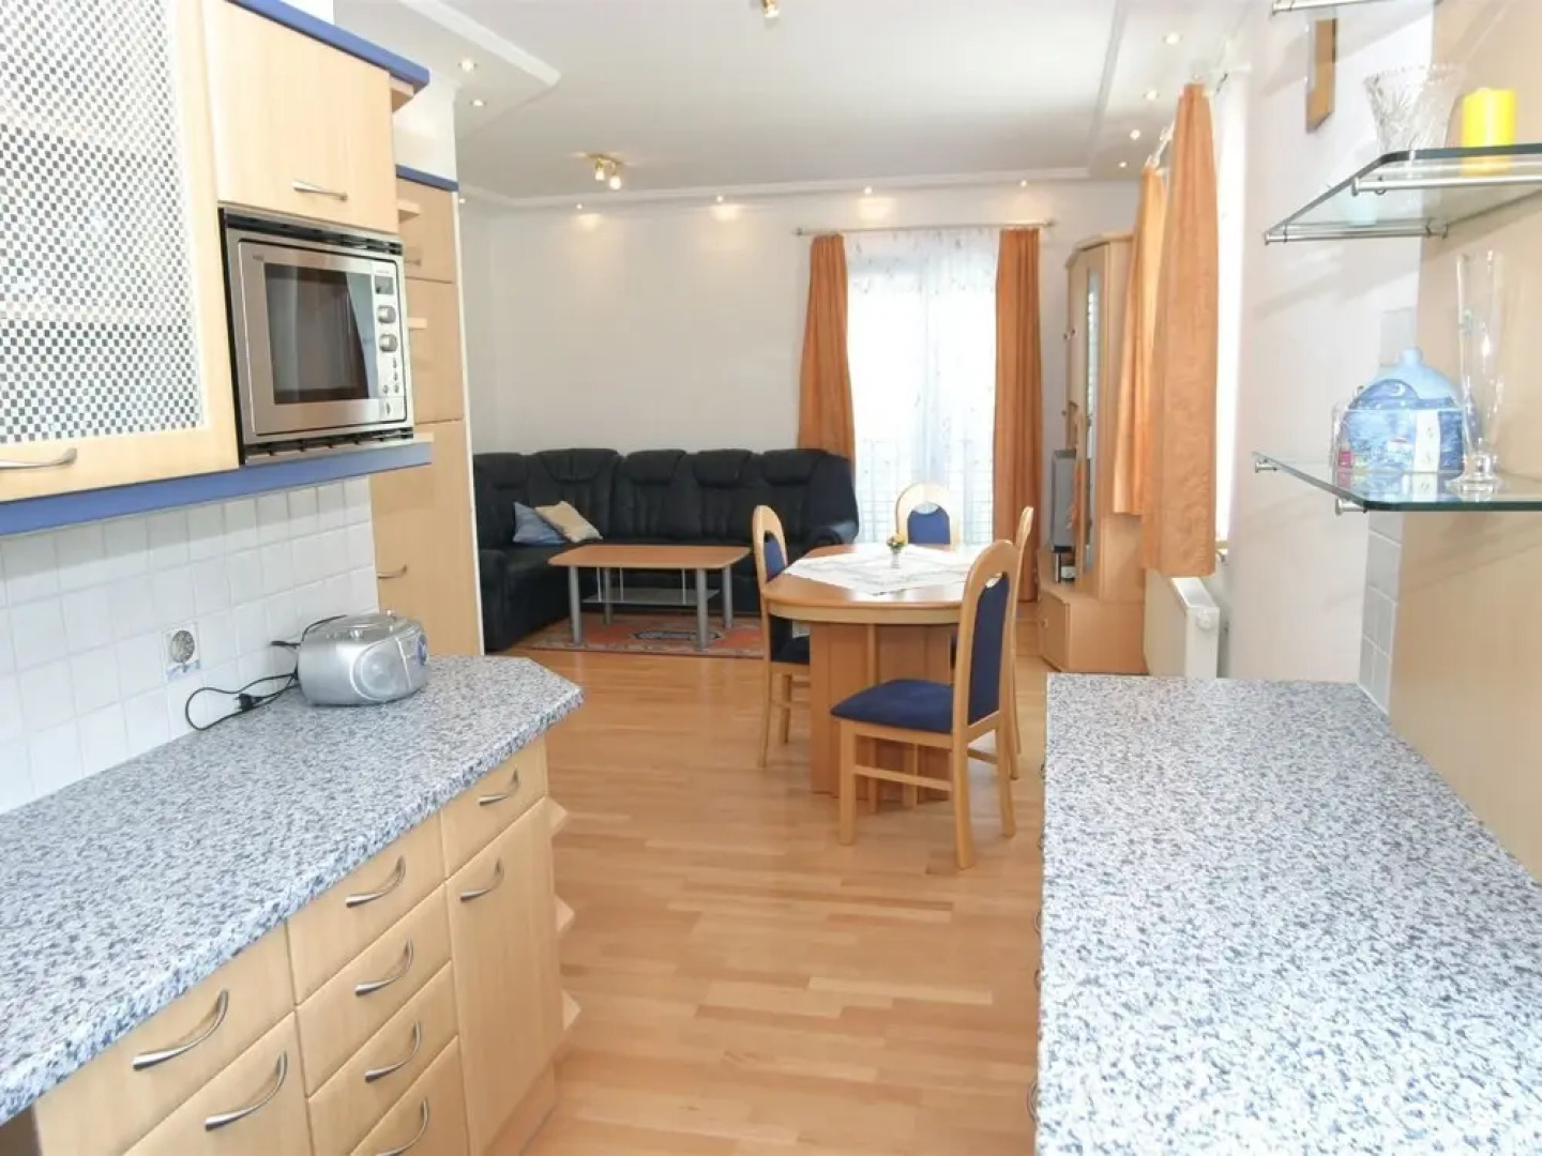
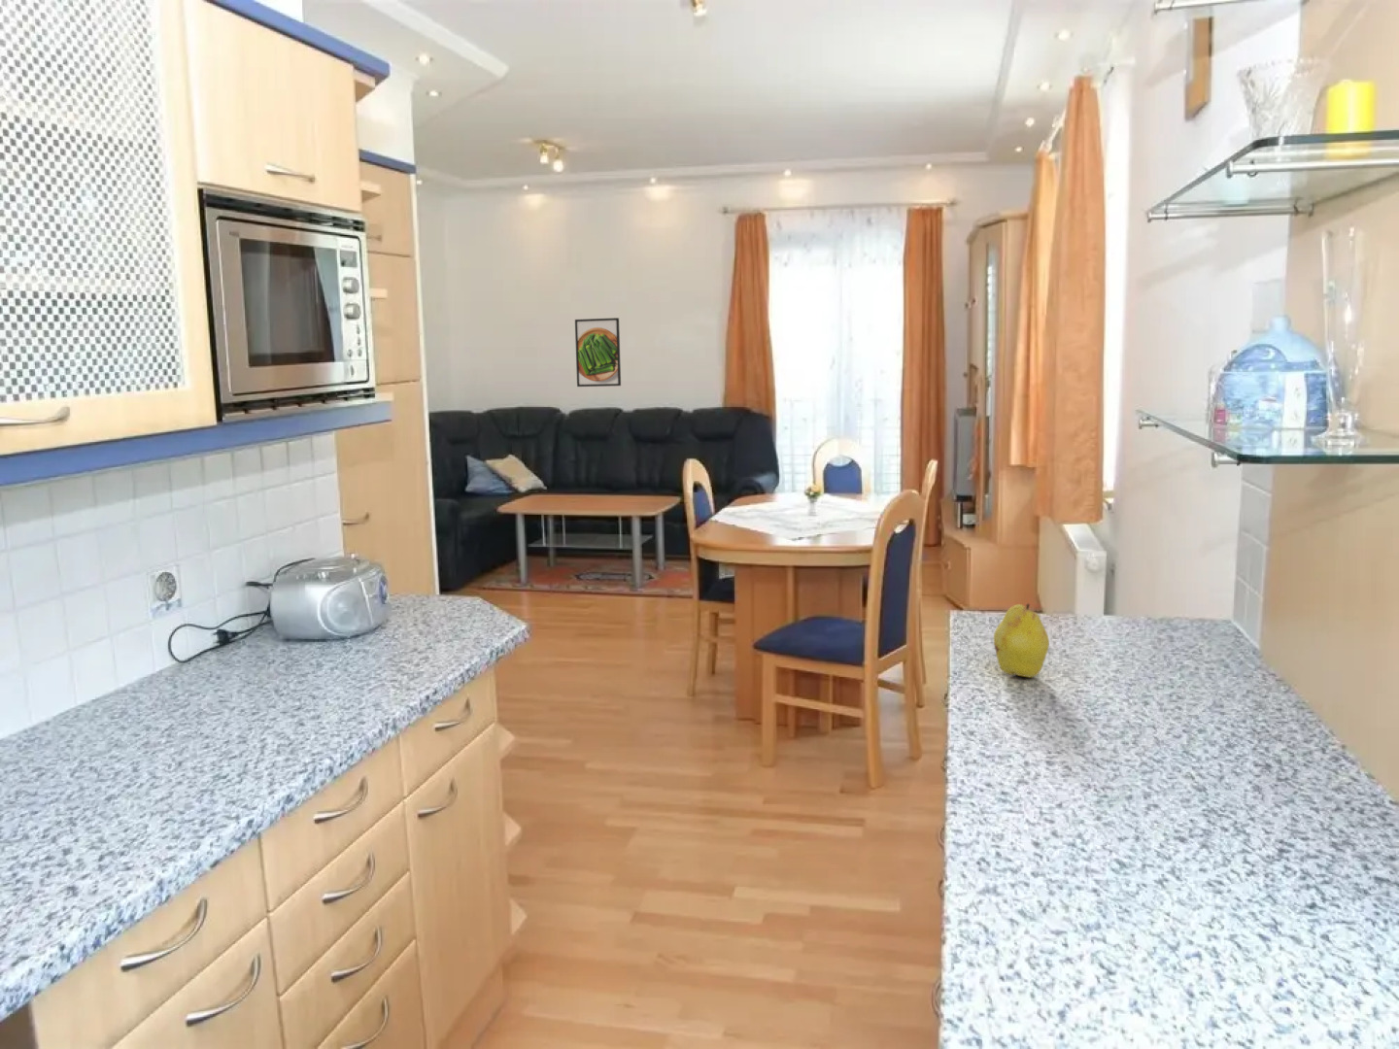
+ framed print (597, 353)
+ fruit (1021, 639)
